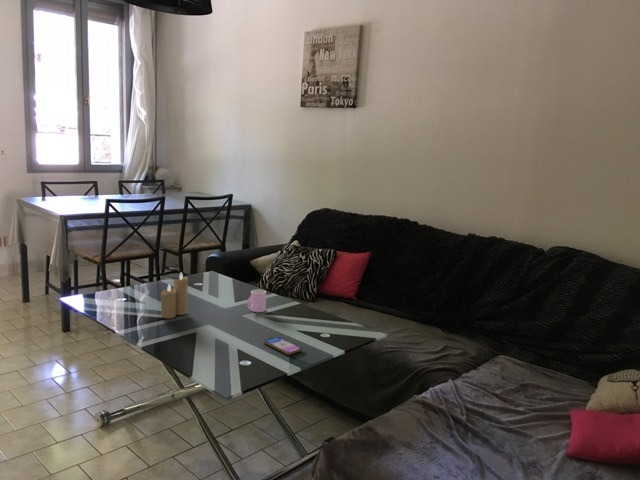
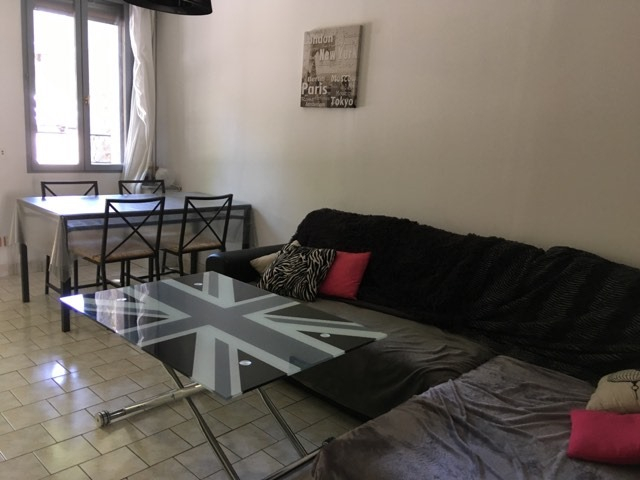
- cup (255, 301)
- candle (174, 294)
- smartphone (282, 345)
